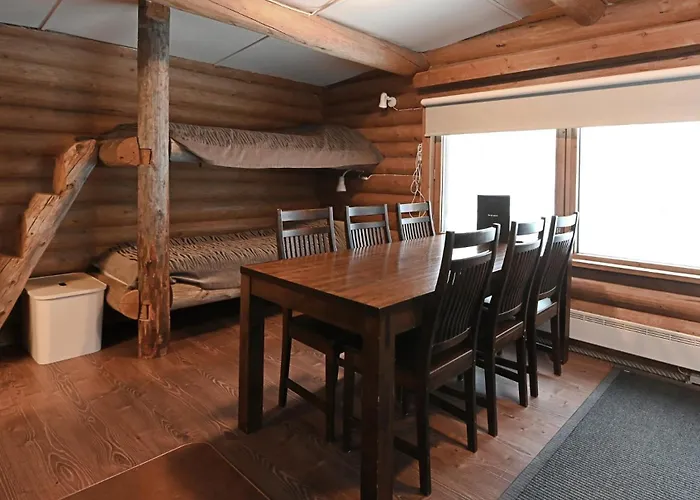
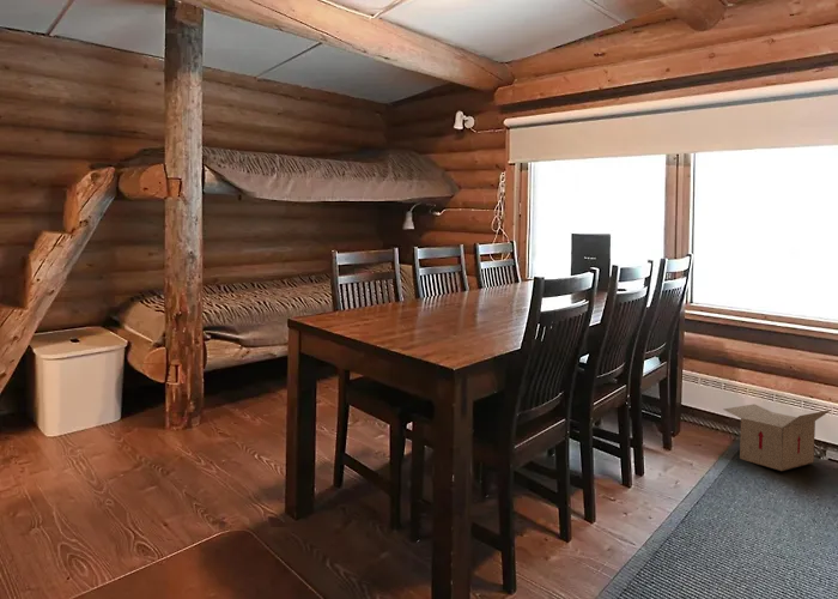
+ cardboard box (775, 432)
